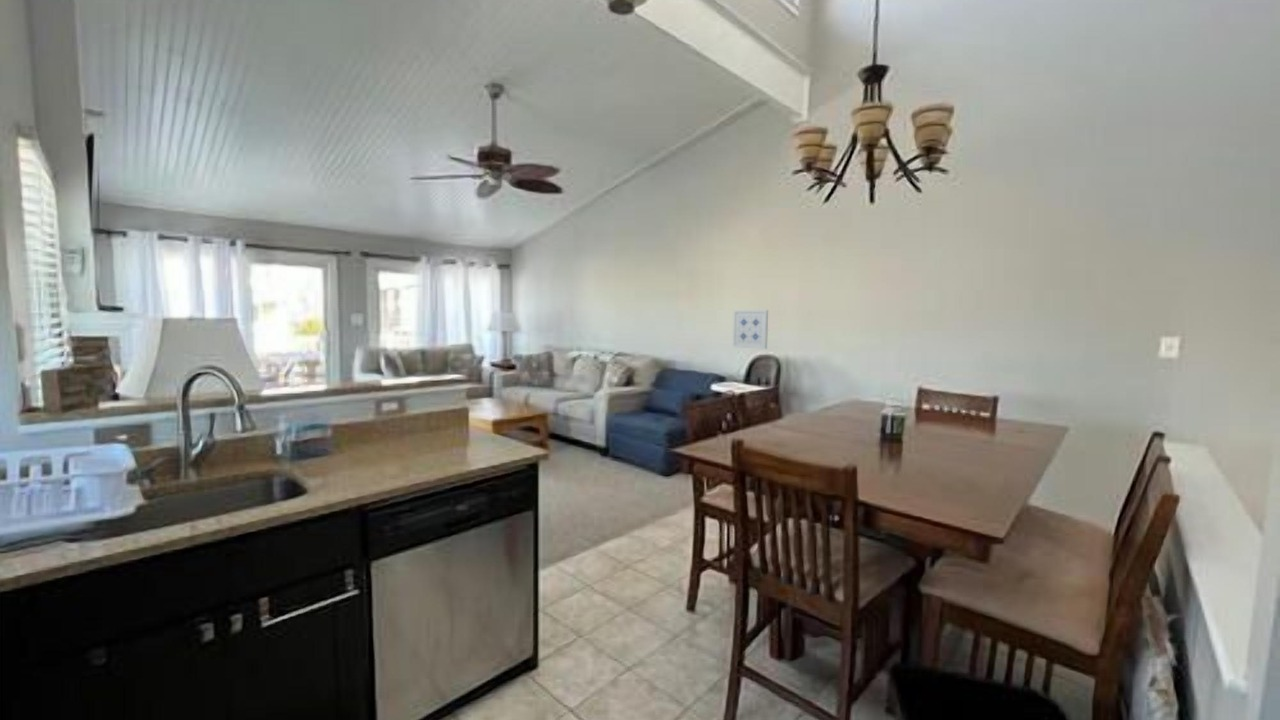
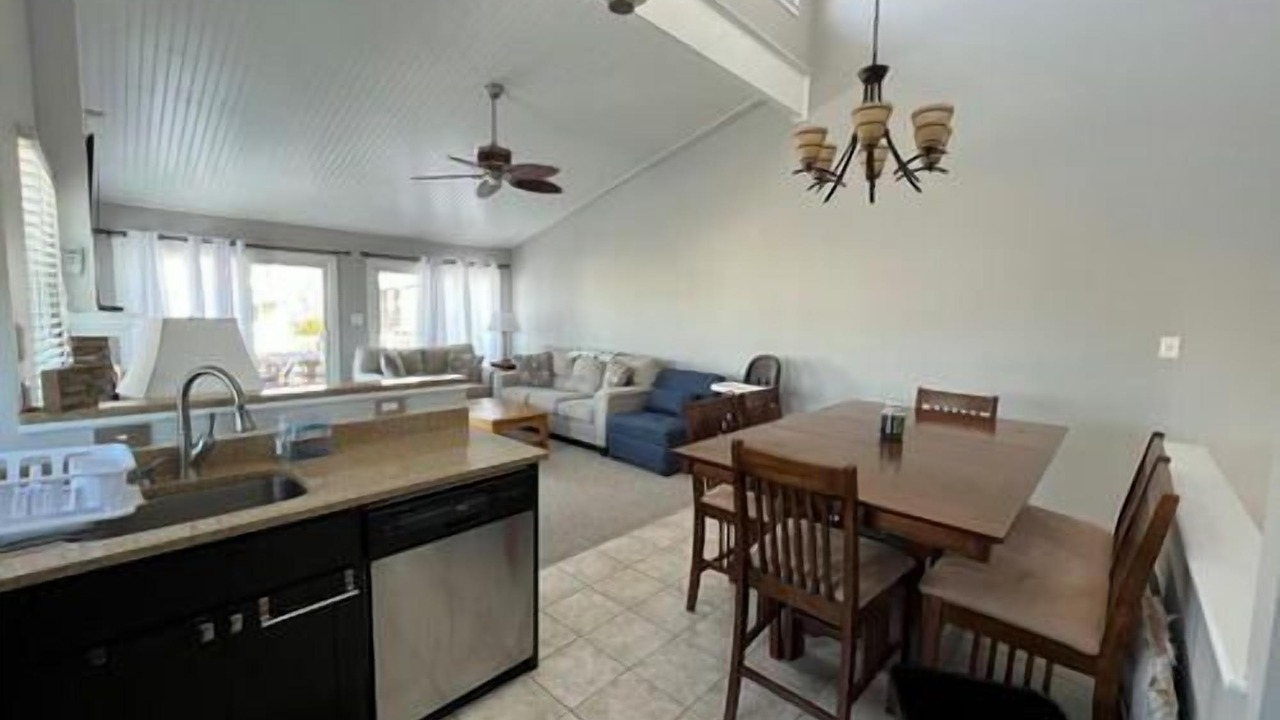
- wall art (750, 329)
